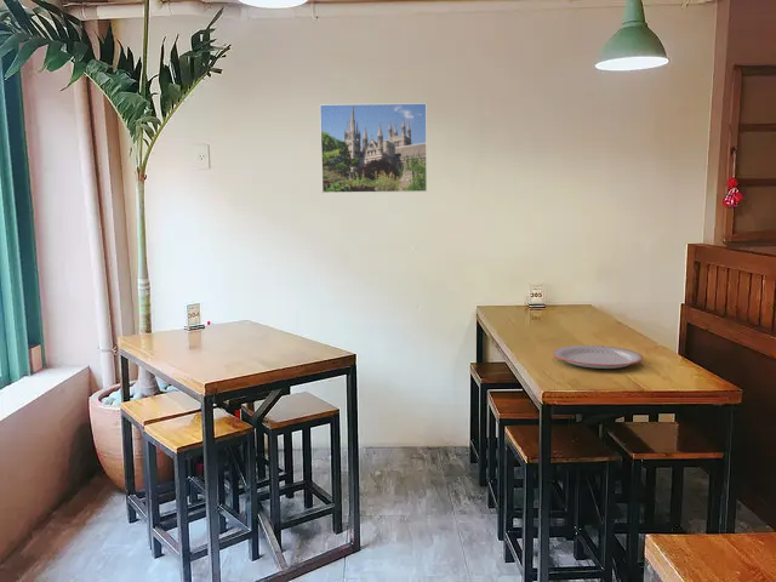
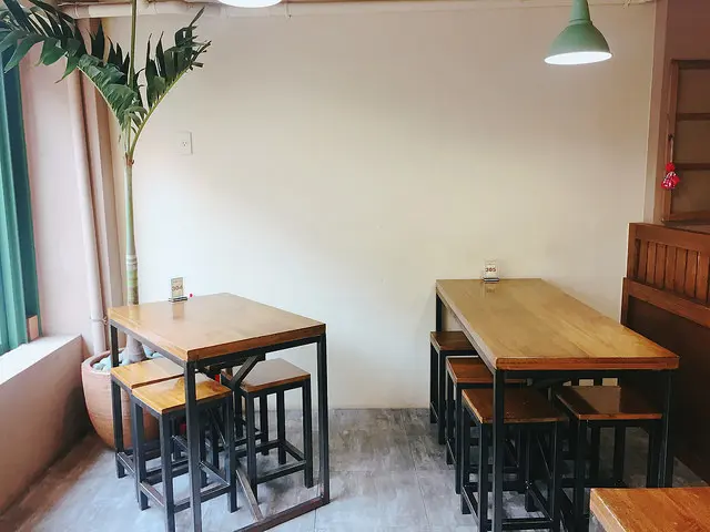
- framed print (373, 148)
- plate (597, 356)
